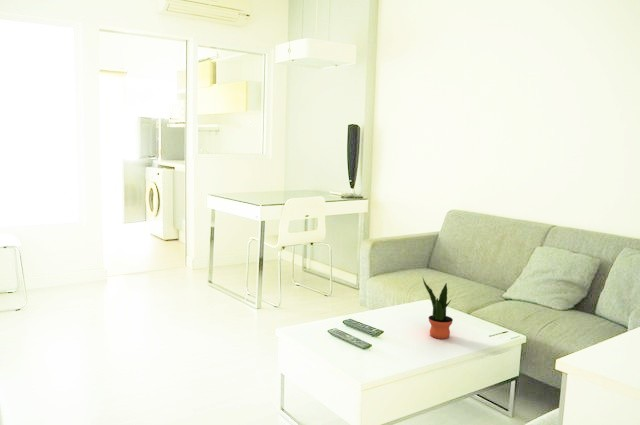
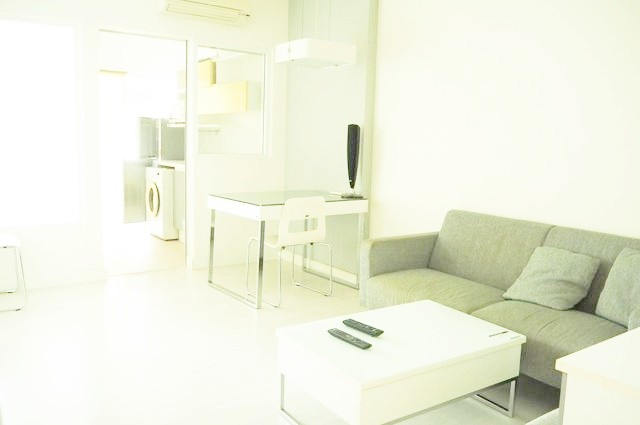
- potted plant (436, 307)
